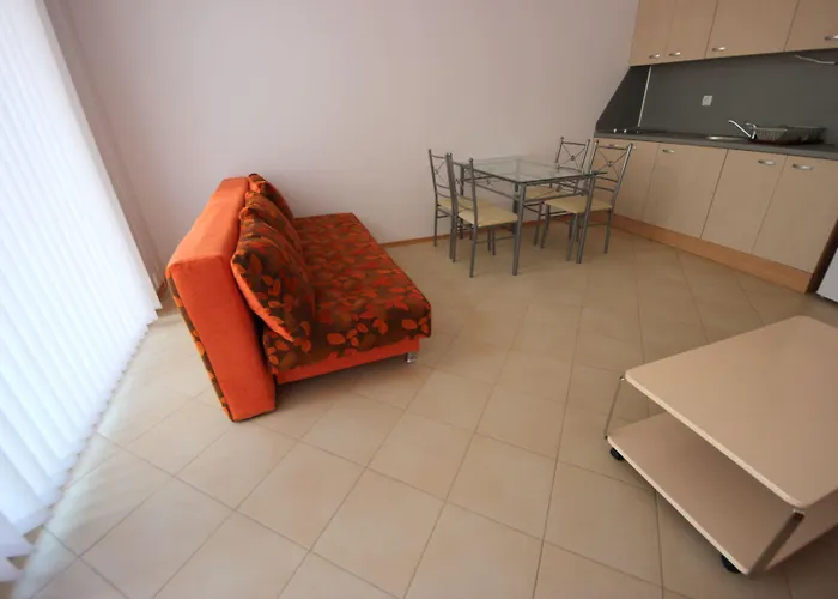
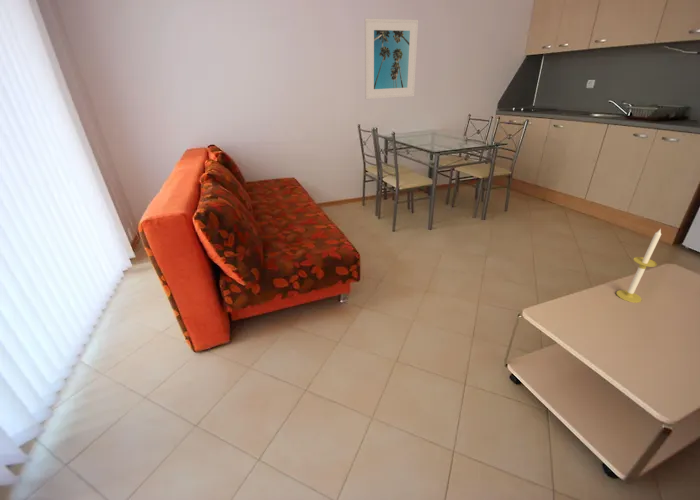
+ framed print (391, 60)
+ candle (643, 264)
